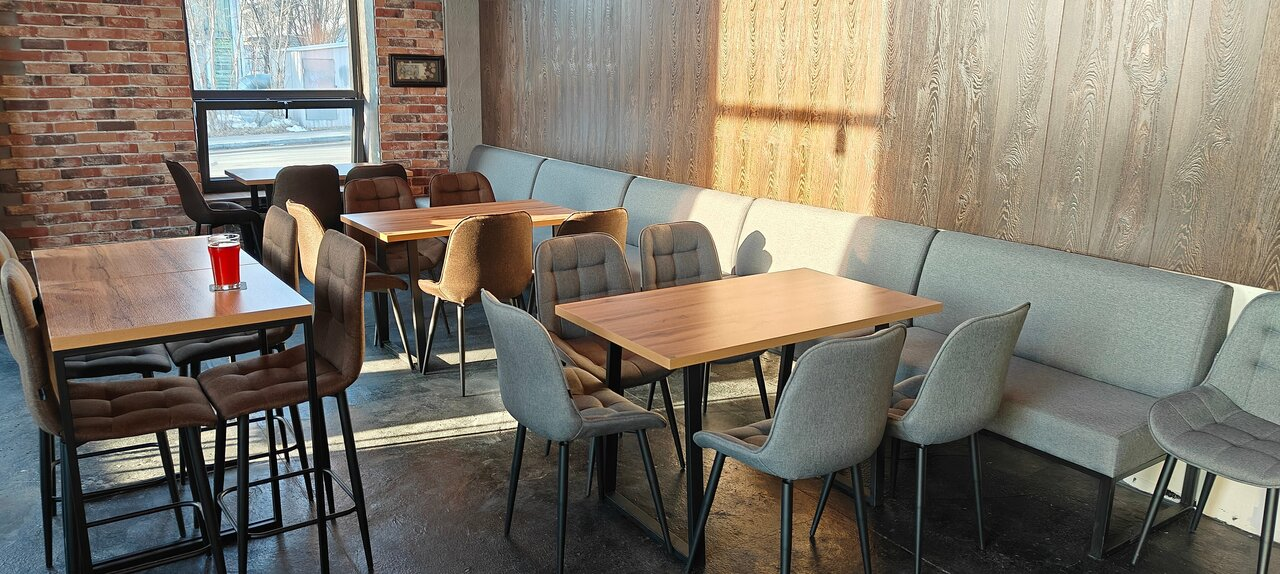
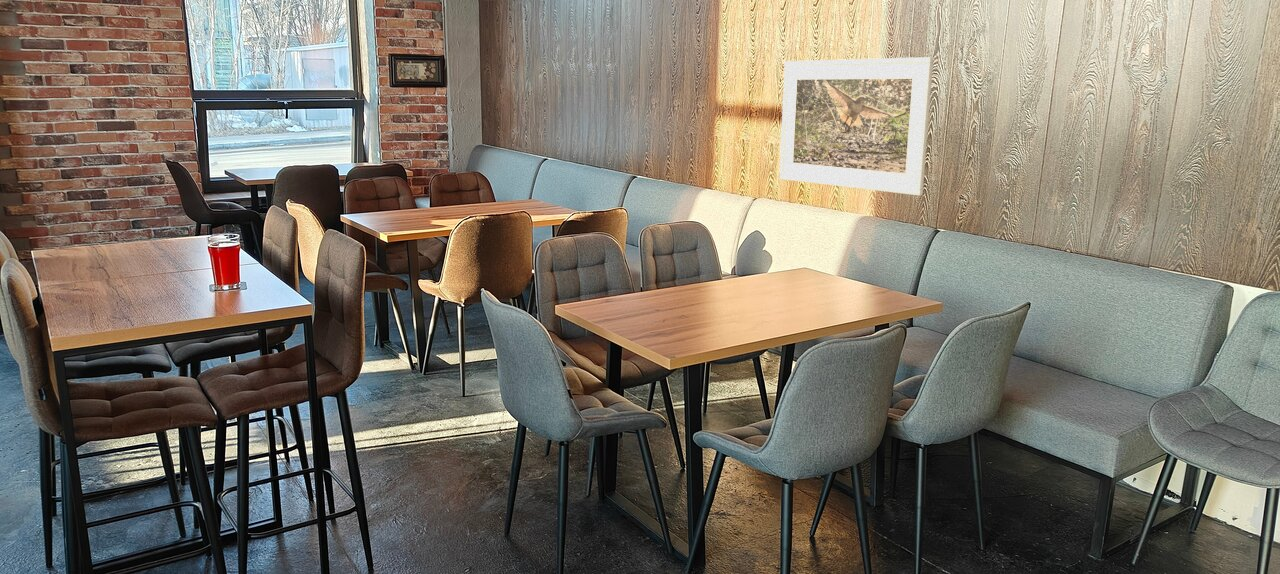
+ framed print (849, 123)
